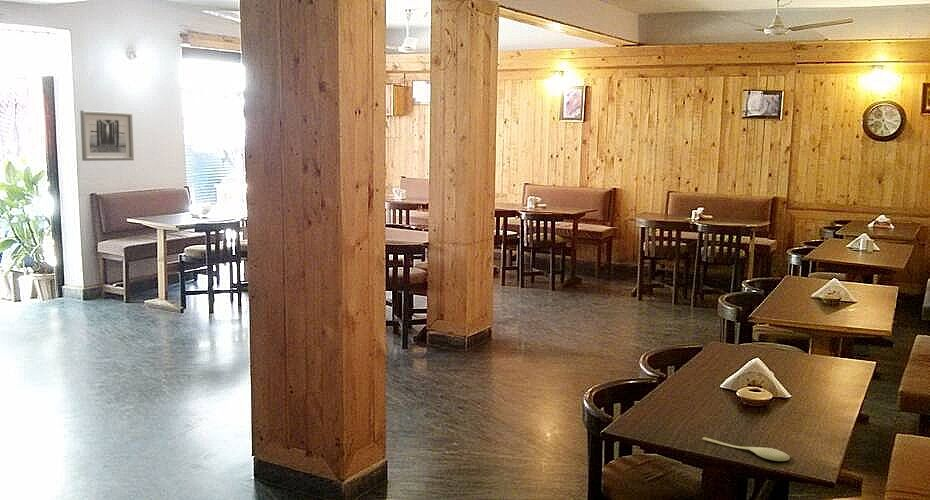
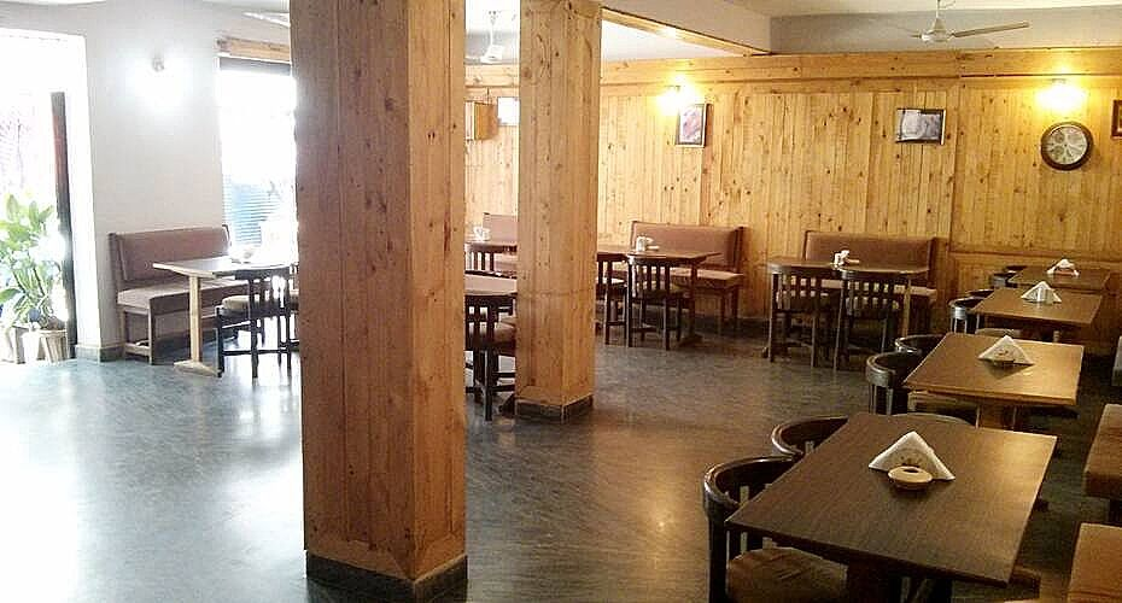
- wall art (107, 136)
- spoon (744, 447)
